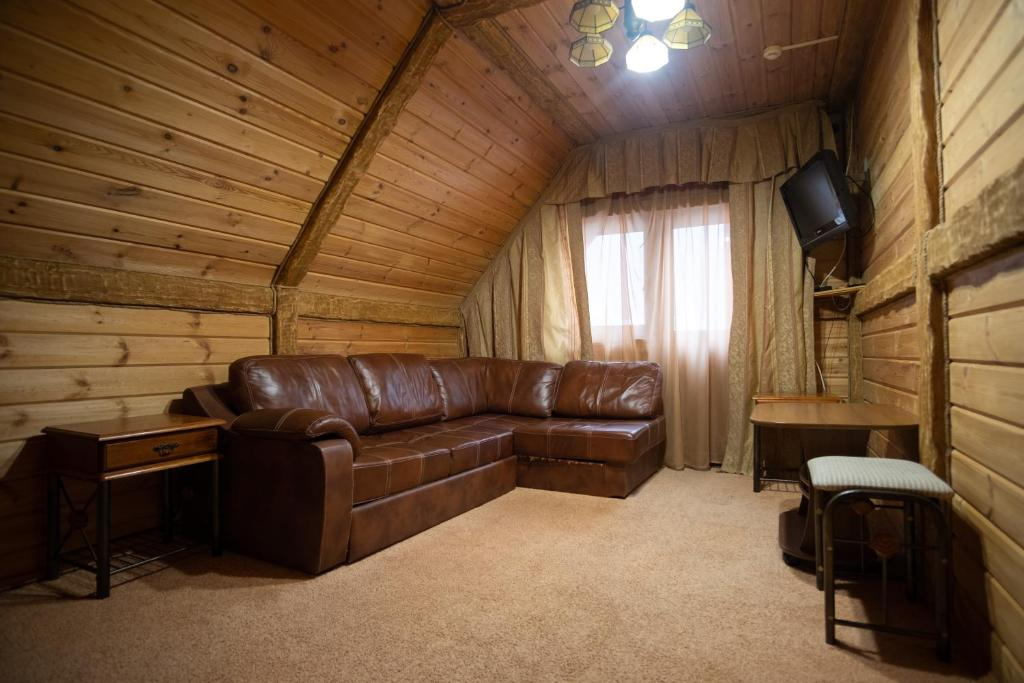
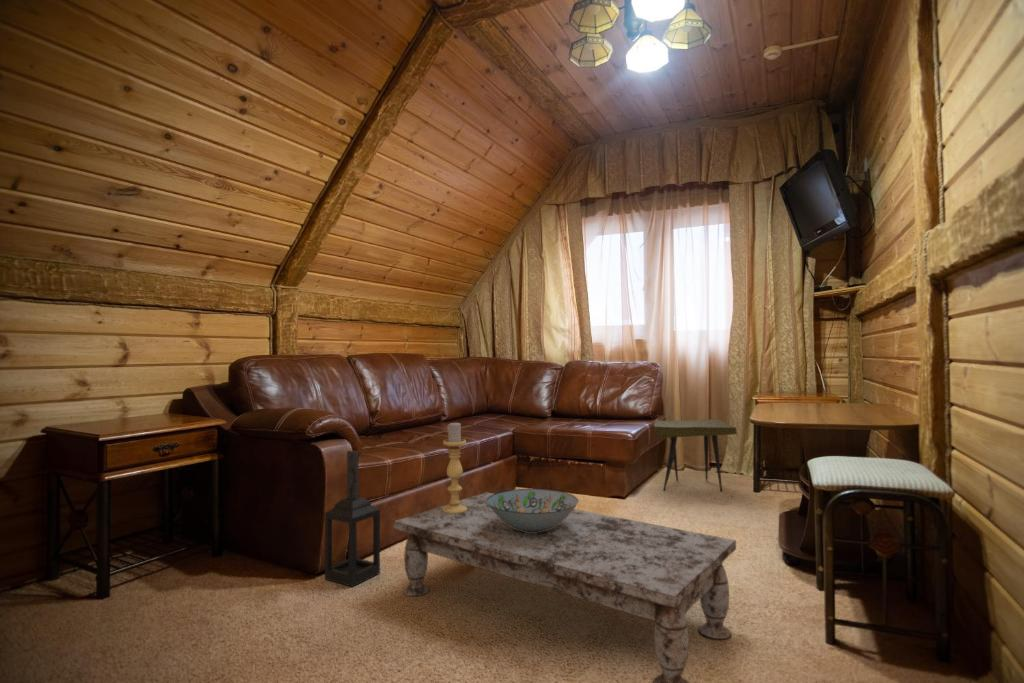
+ decorative bowl (532, 513)
+ coffee table (553, 569)
+ candle holder (454, 465)
+ lantern (352, 513)
+ side table (704, 451)
